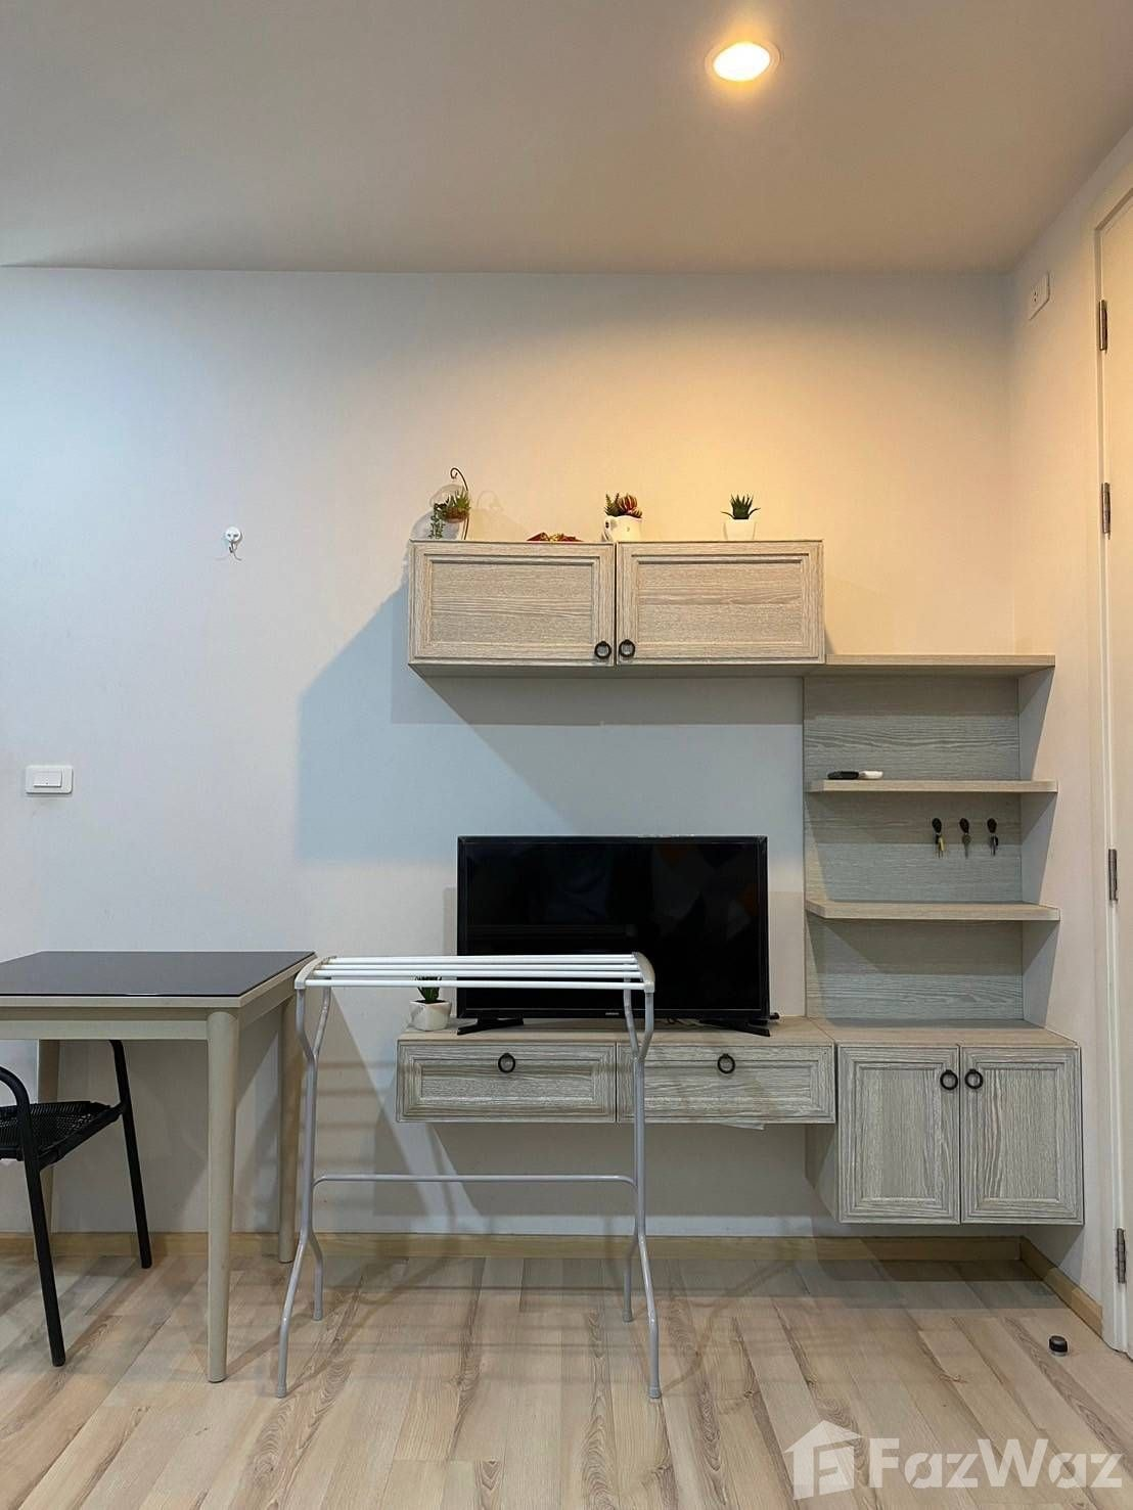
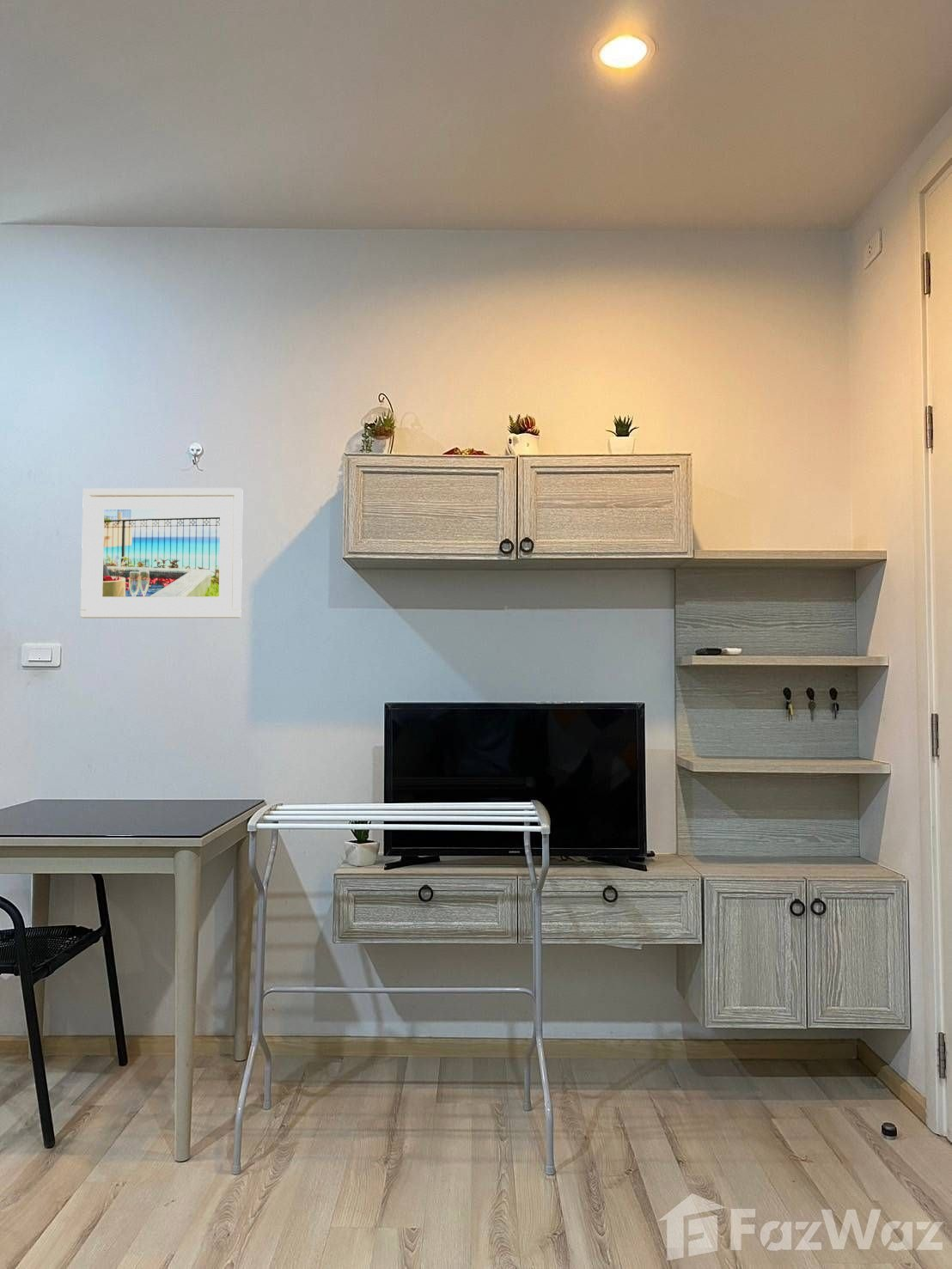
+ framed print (162, 552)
